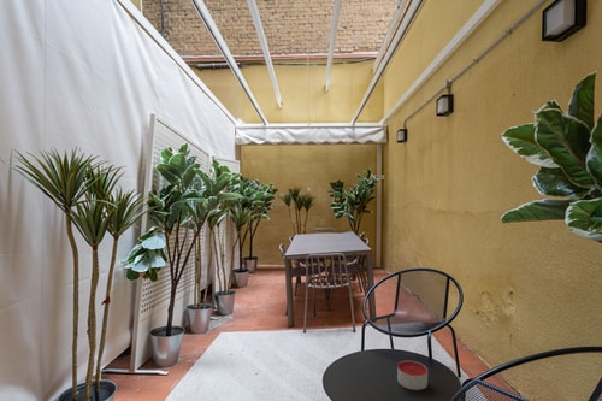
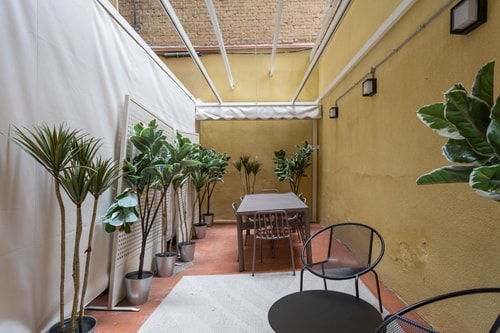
- candle (412, 373)
